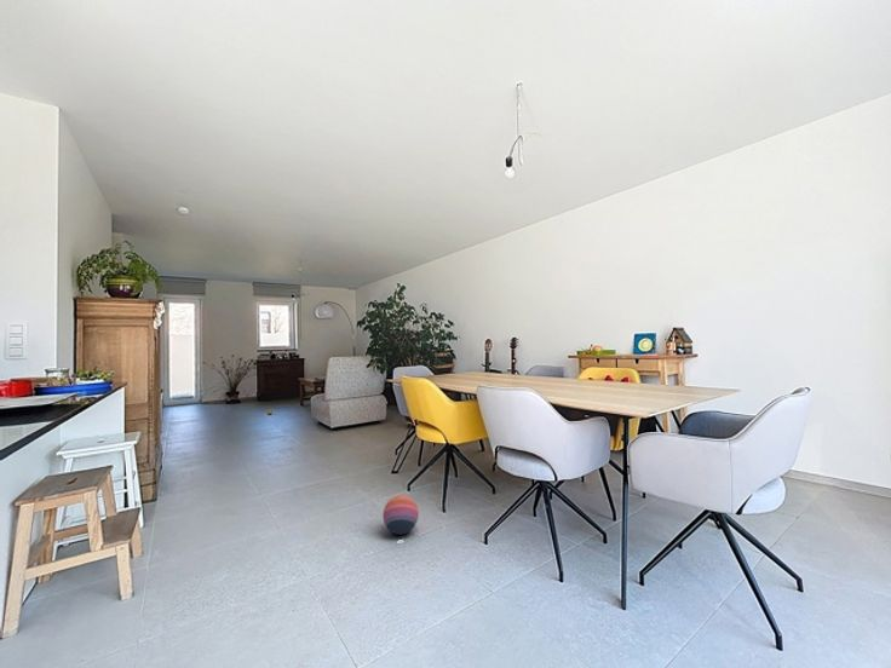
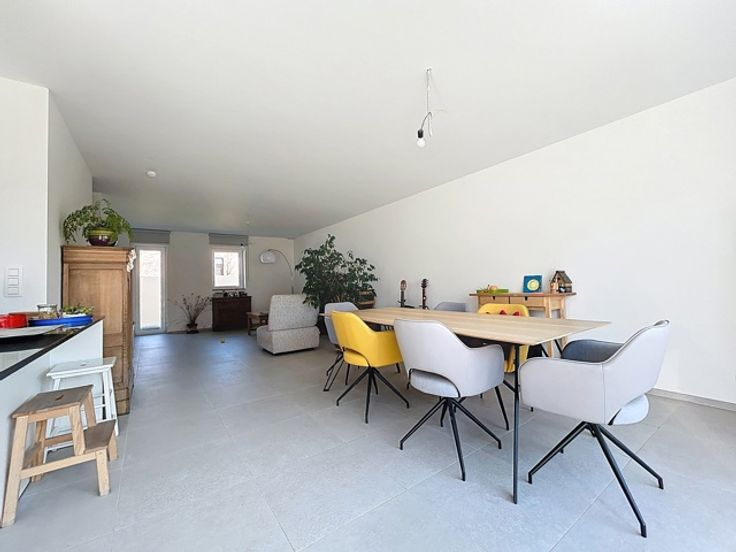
- ball (401, 514)
